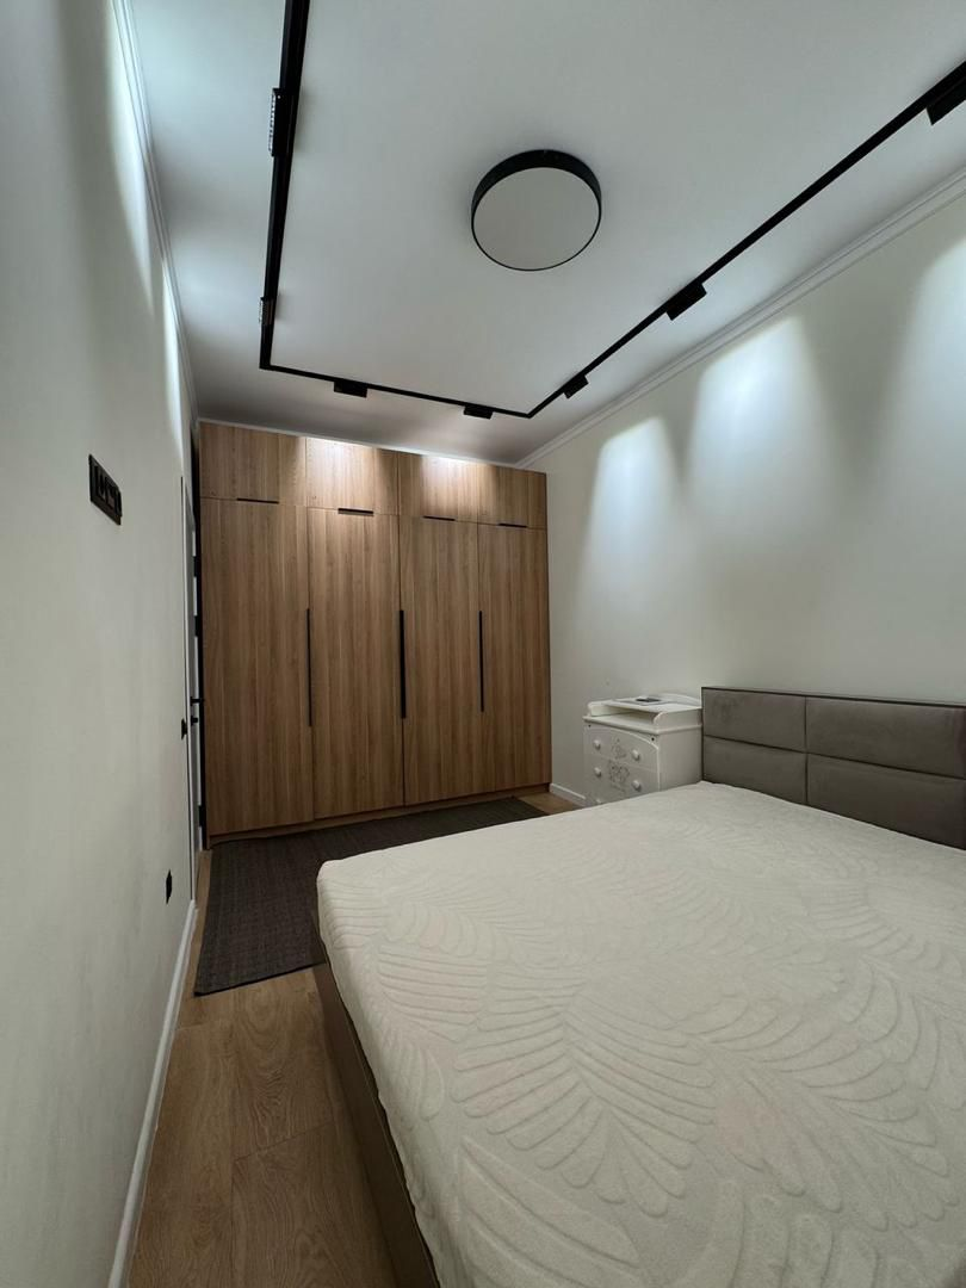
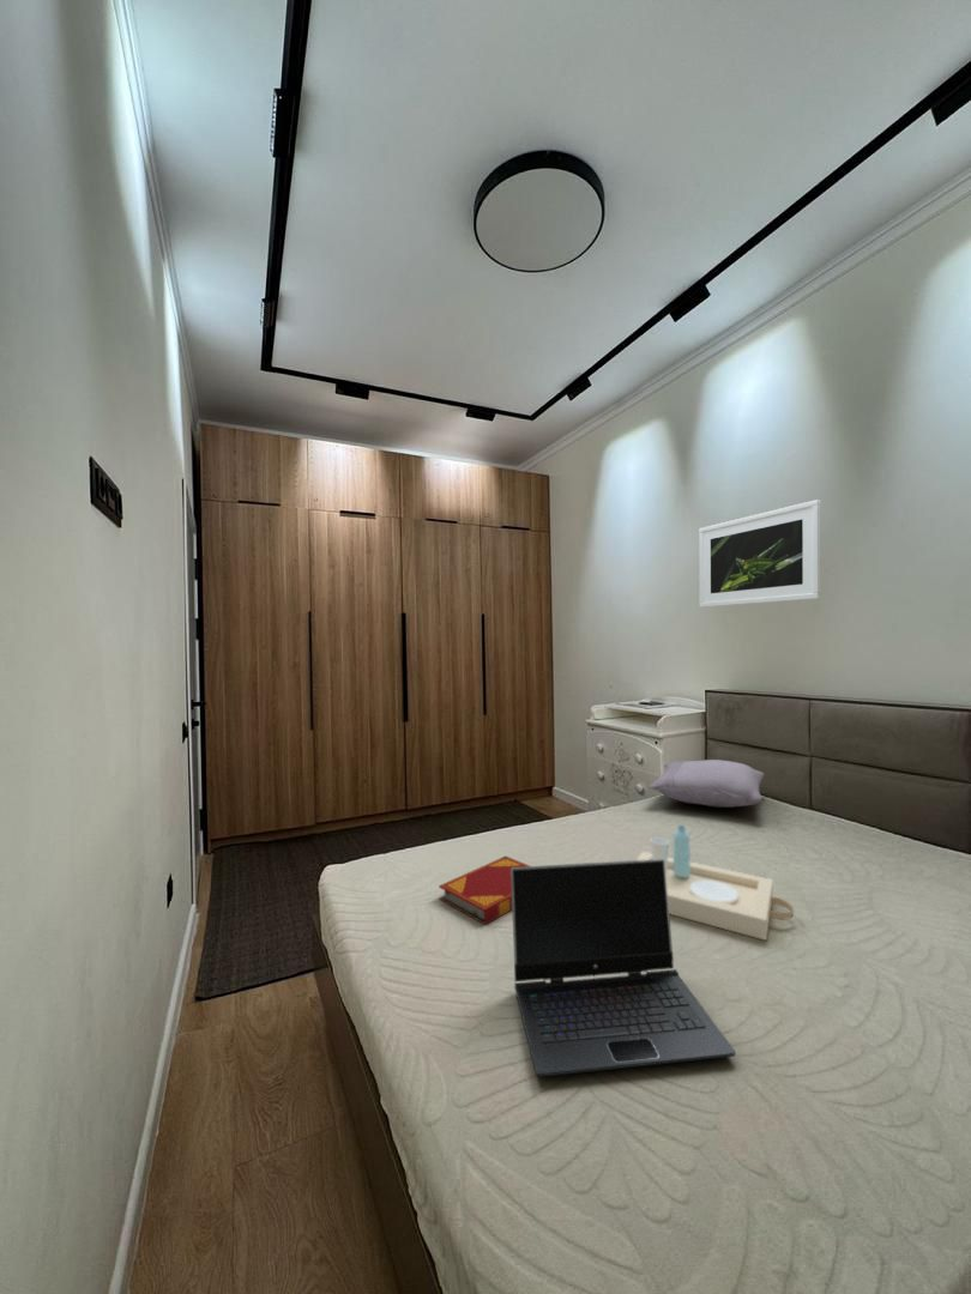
+ pillow (707, 781)
+ serving tray (695, 866)
+ hardback book (496, 887)
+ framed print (753, 560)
+ laptop computer (610, 954)
